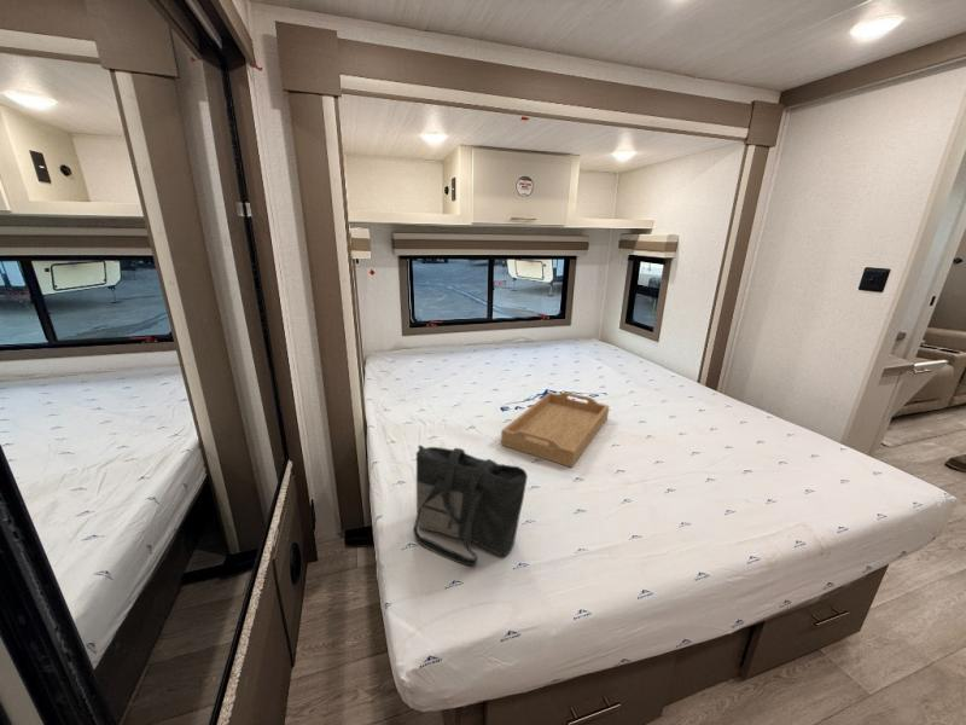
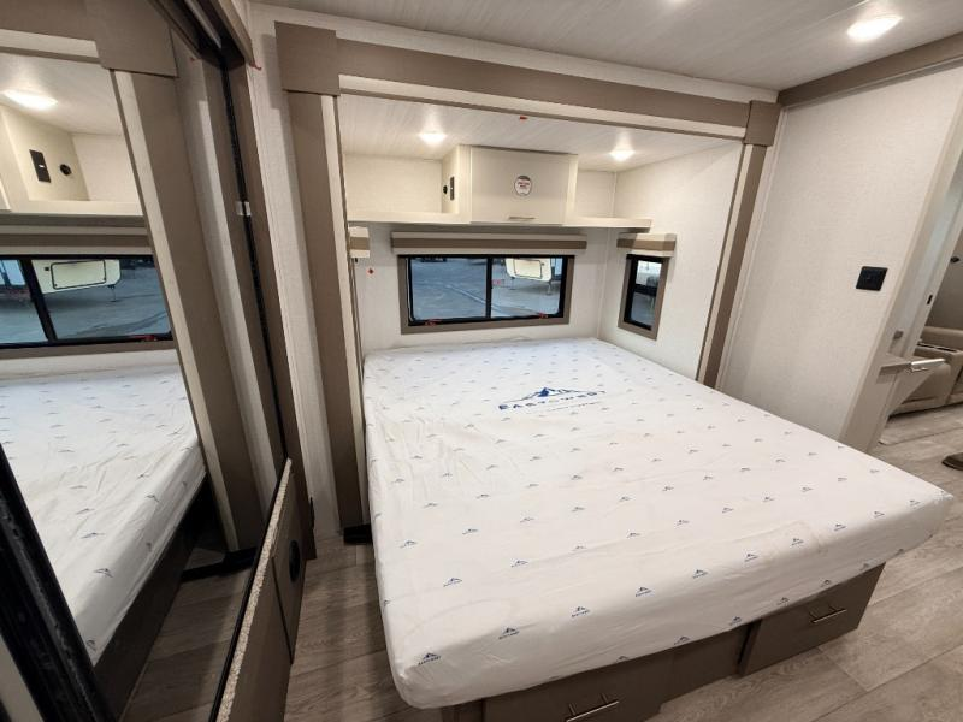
- tote bag (461, 501)
- serving tray (559, 422)
